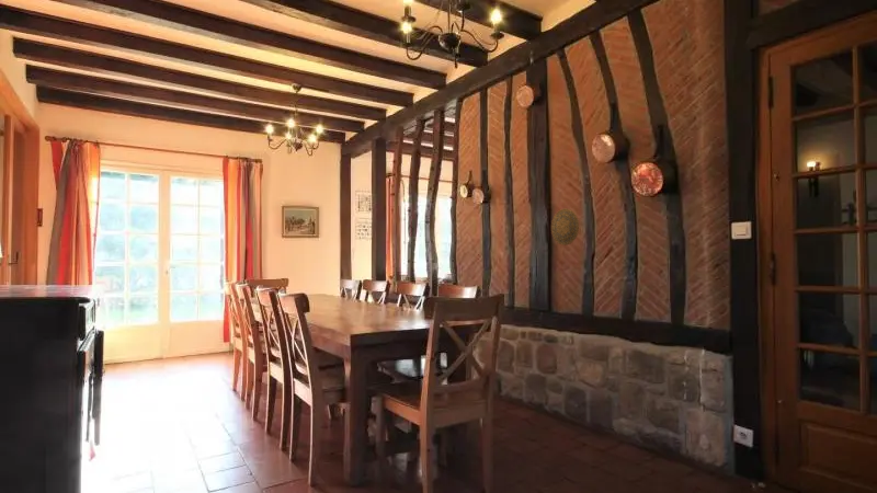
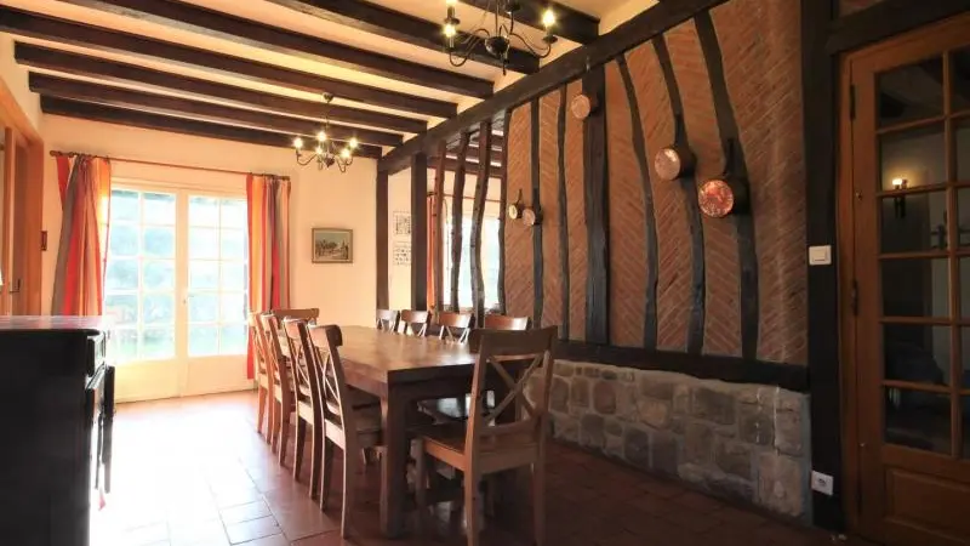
- decorative plate (563, 227)
